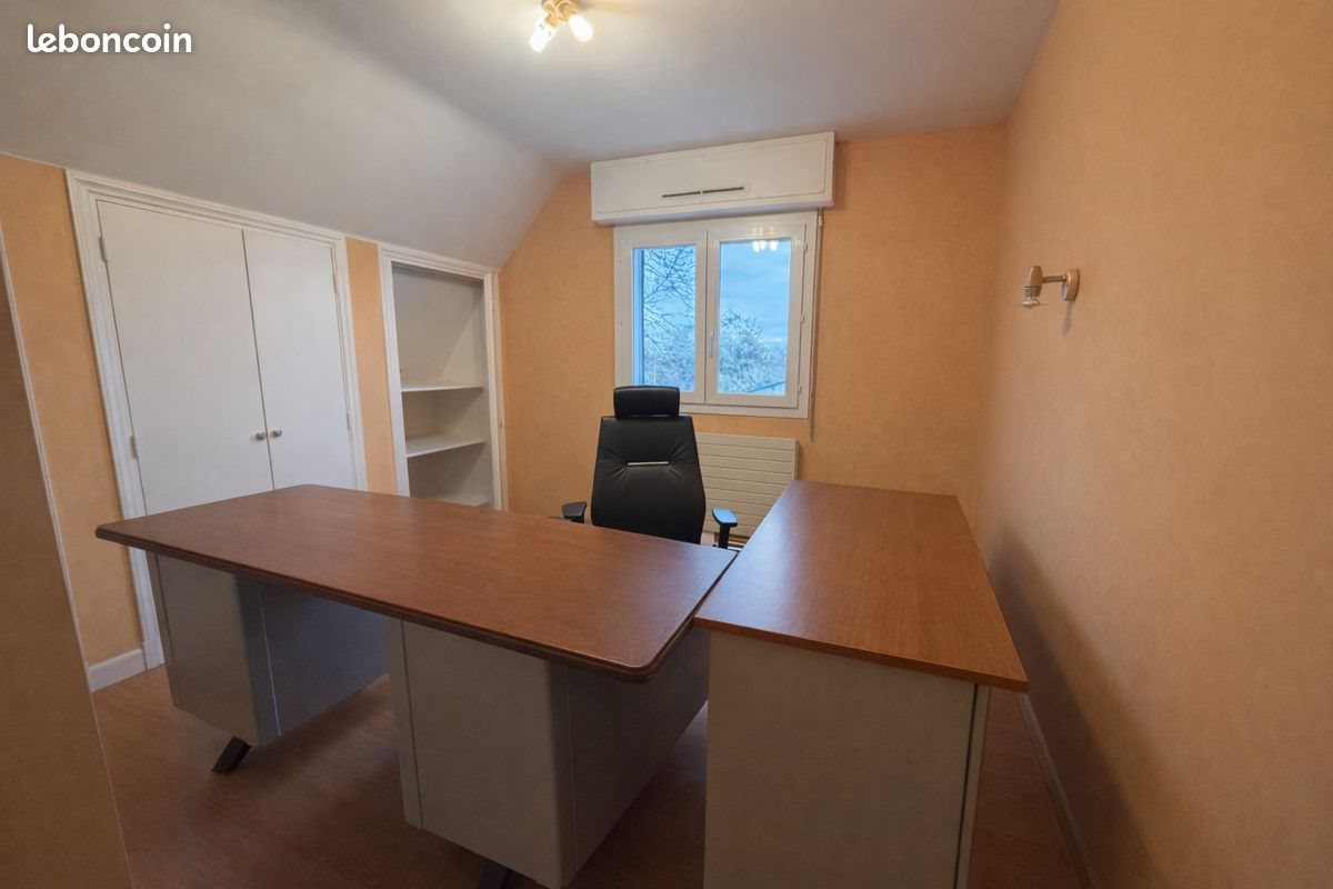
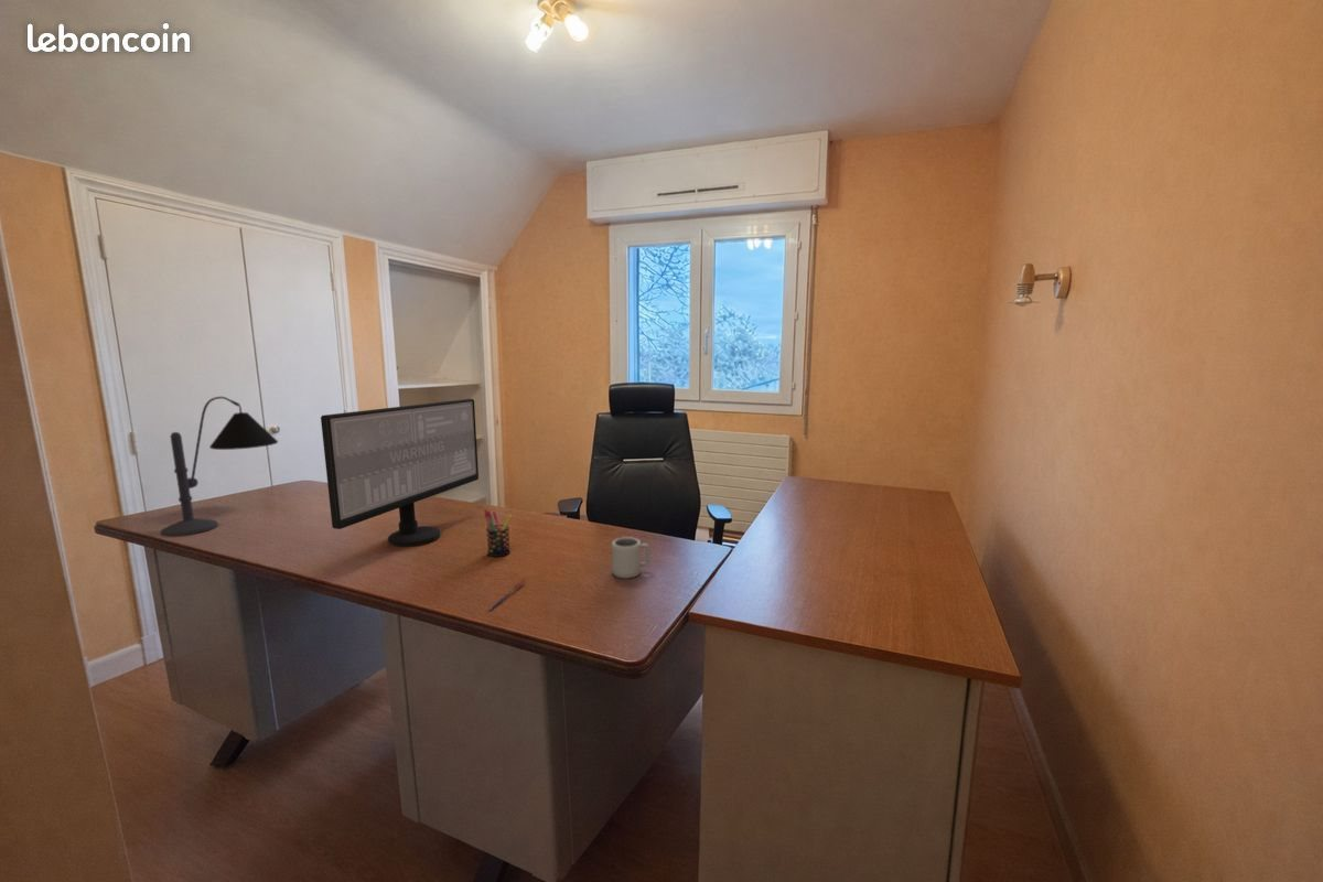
+ pen (507, 593)
+ desk lamp (218, 449)
+ pen holder (495, 531)
+ cup (631, 557)
+ computer monitor (409, 473)
